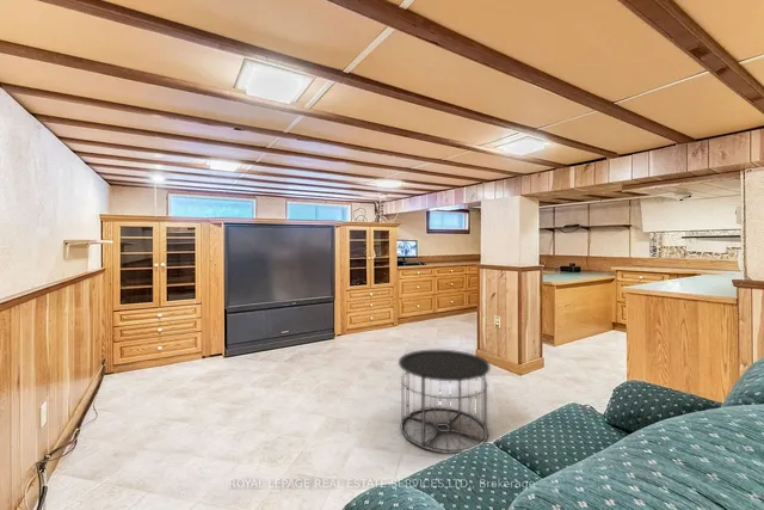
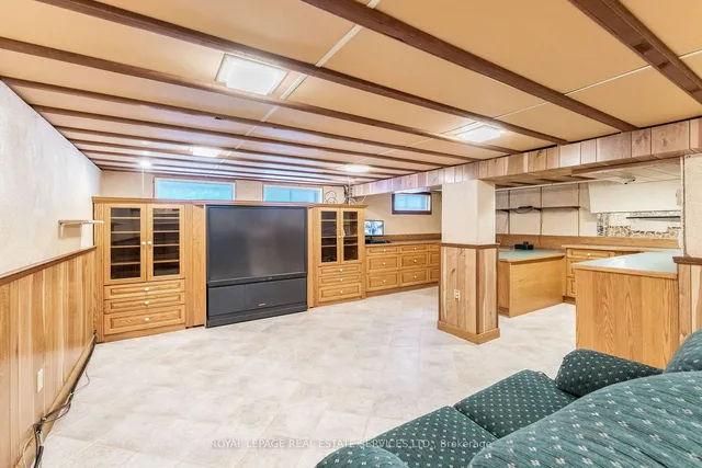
- side table (443, 397)
